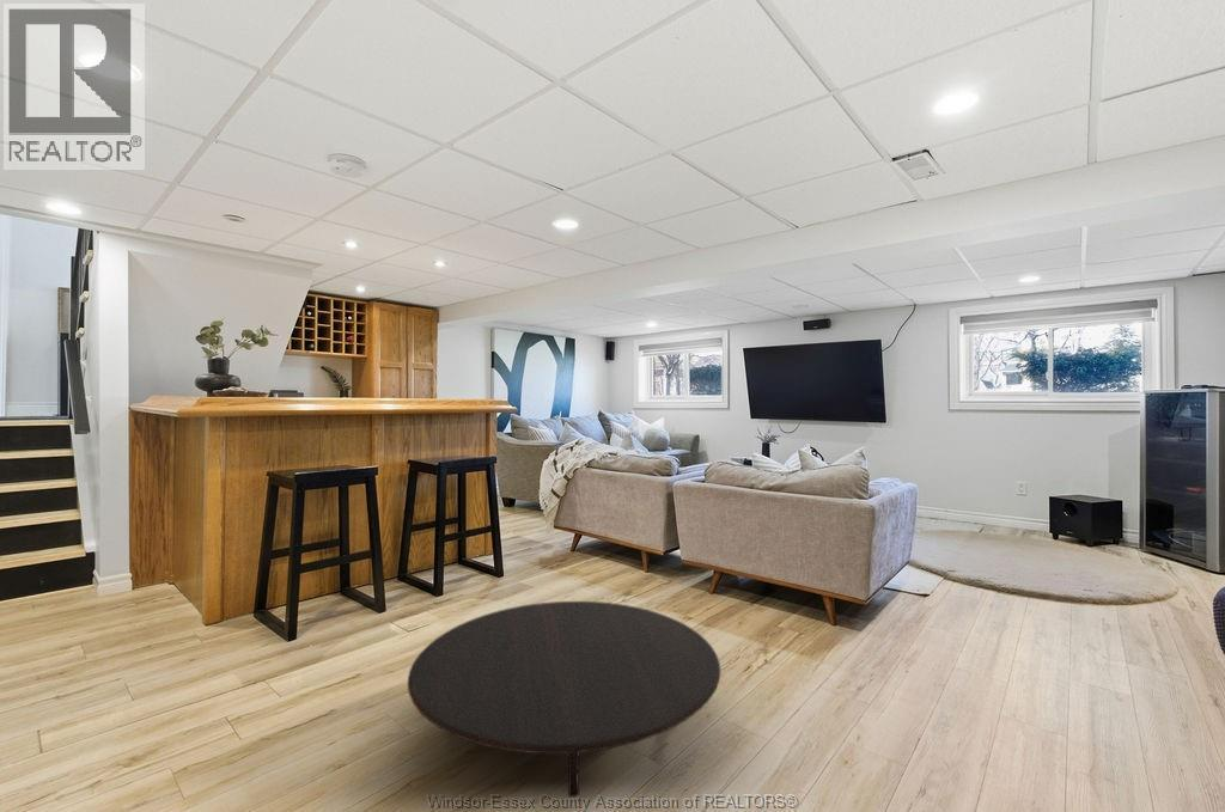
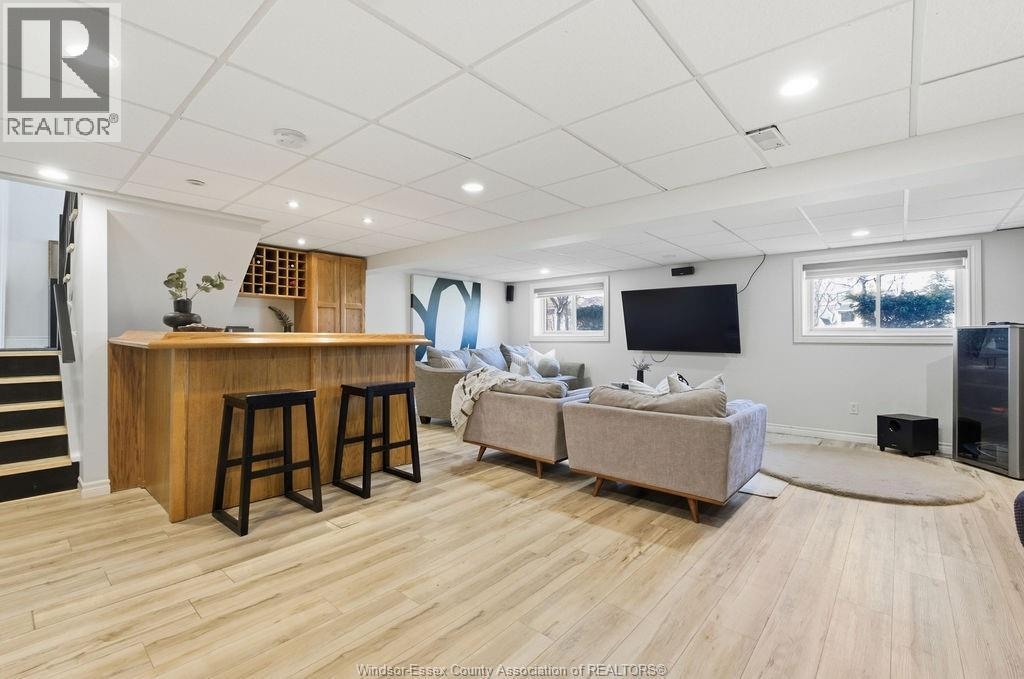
- table (567, 688)
